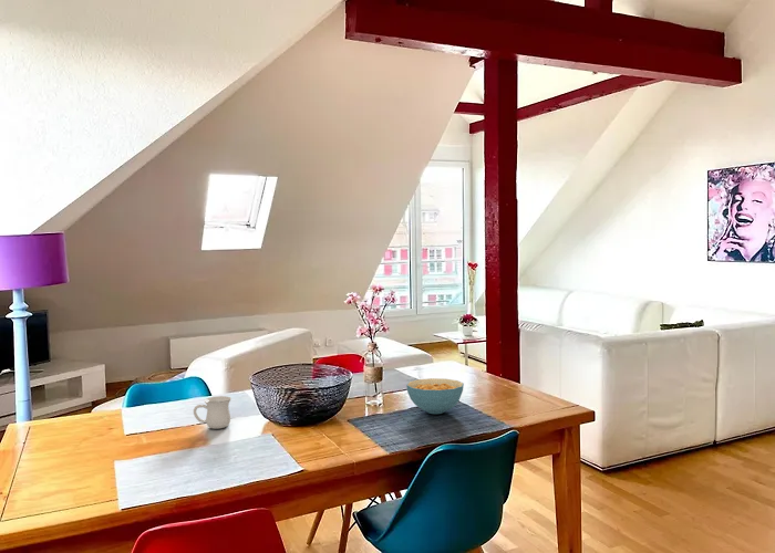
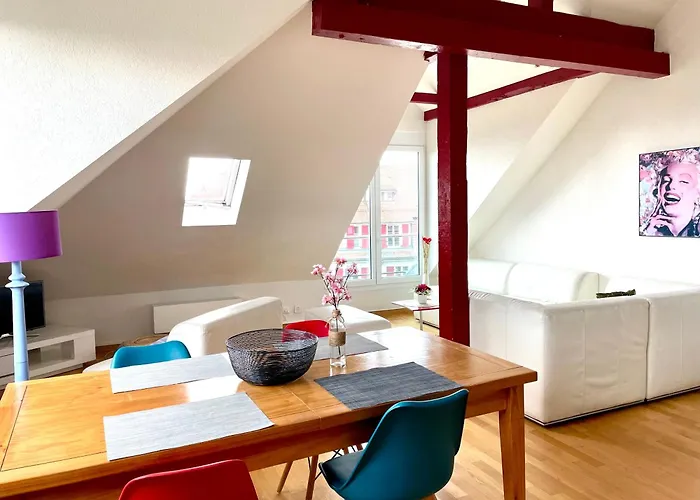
- cereal bowl (435, 397)
- mug (213, 414)
